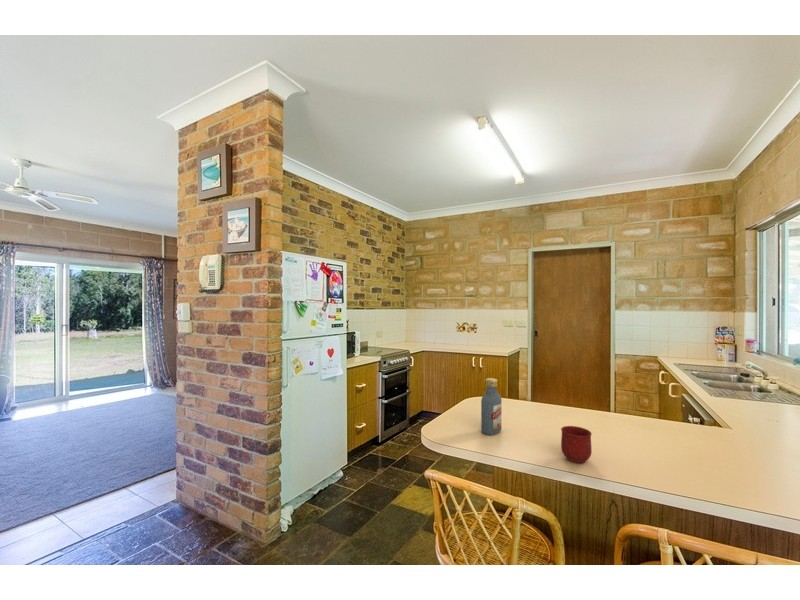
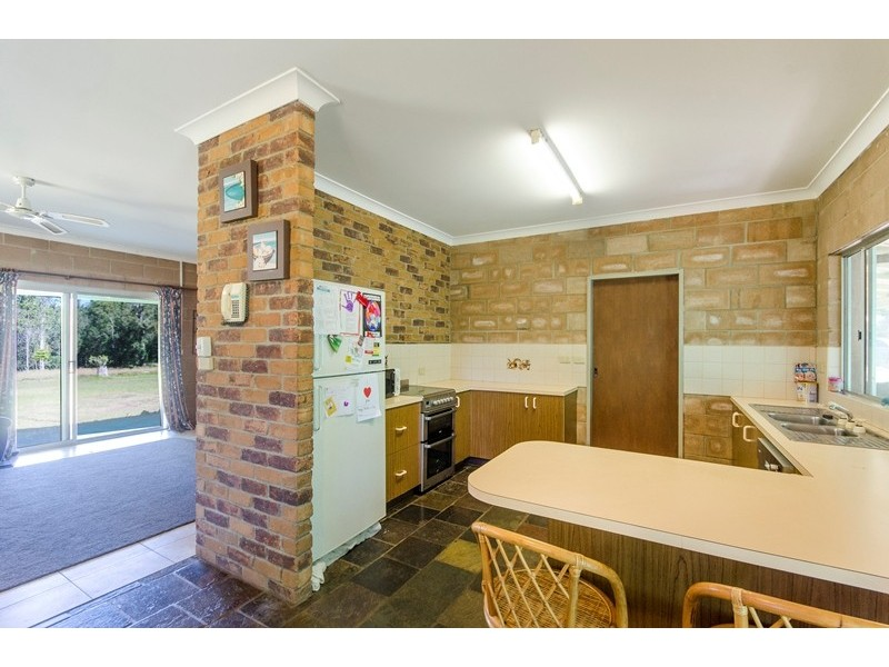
- mug (573, 442)
- vodka (491, 405)
